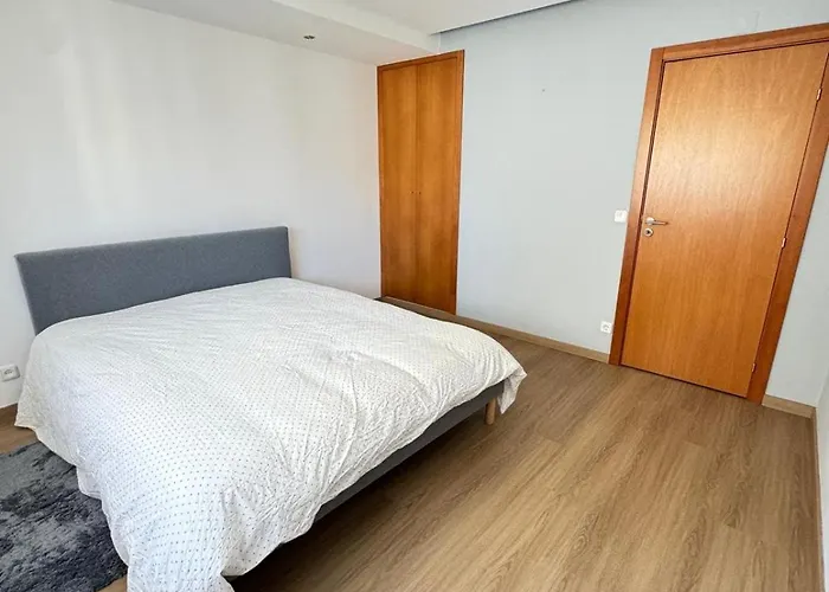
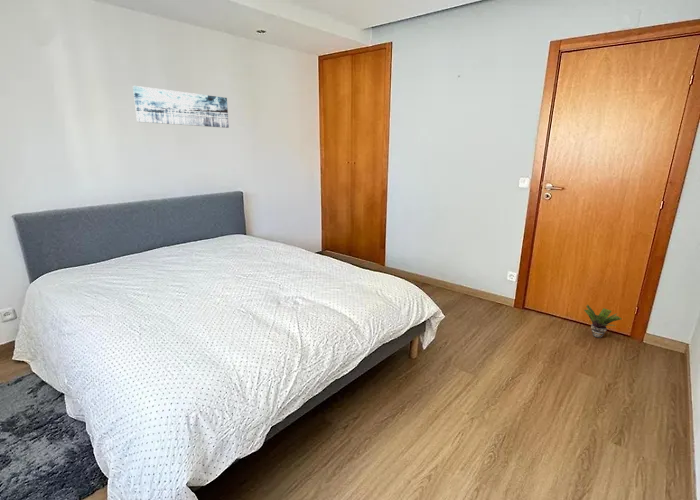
+ potted plant (599, 322)
+ wall art (185, 108)
